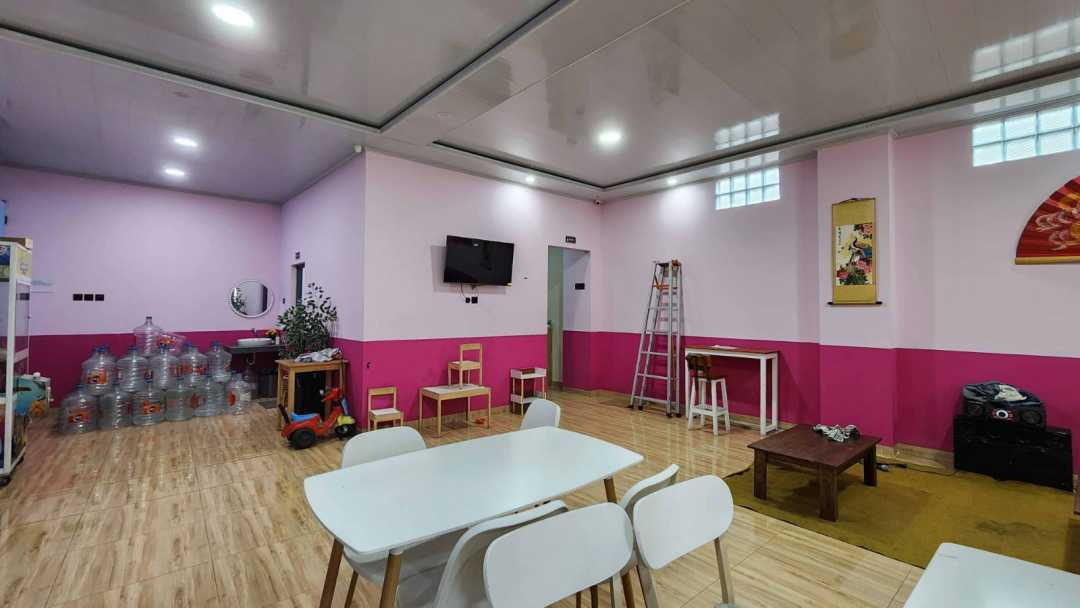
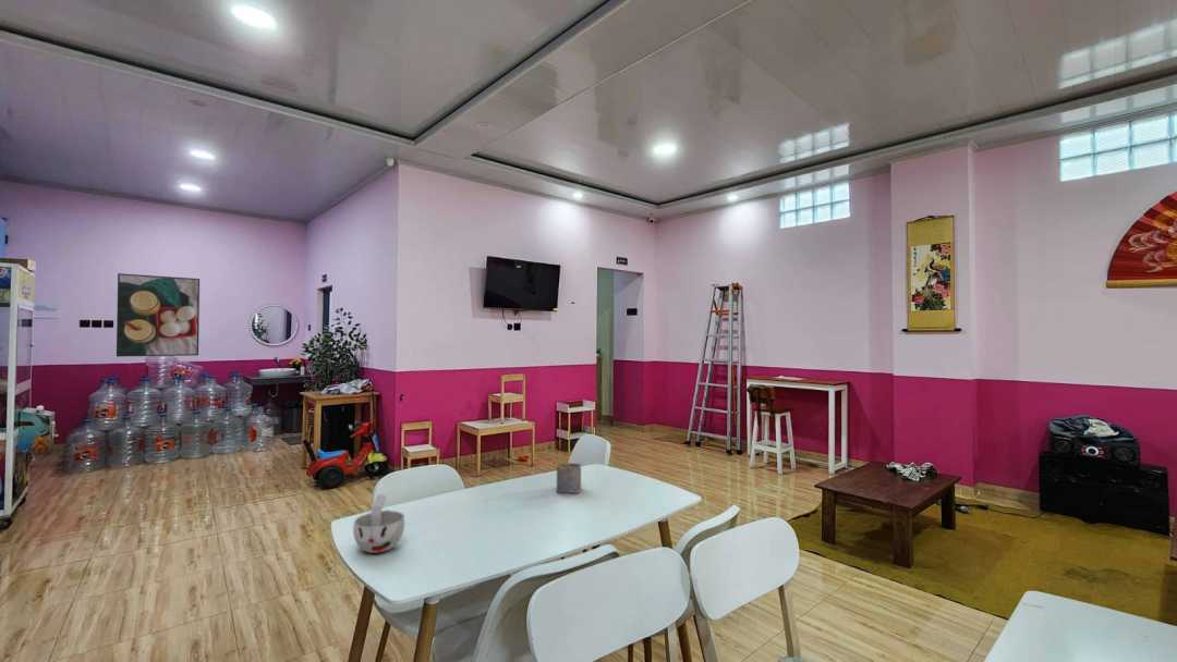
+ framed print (159, 316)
+ cup (380, 522)
+ napkin holder (568, 473)
